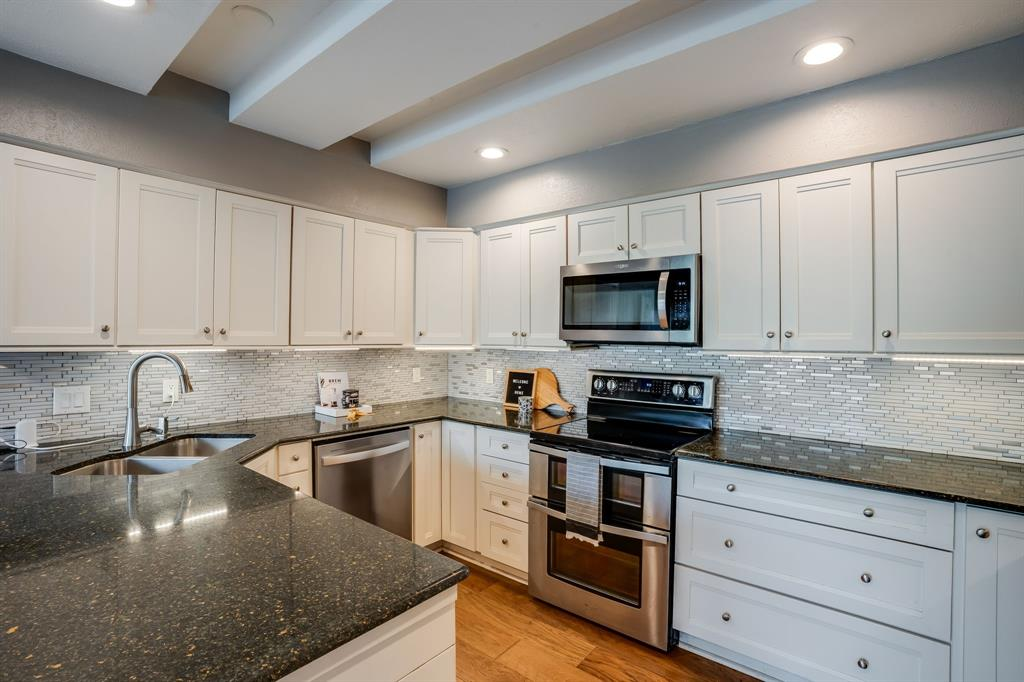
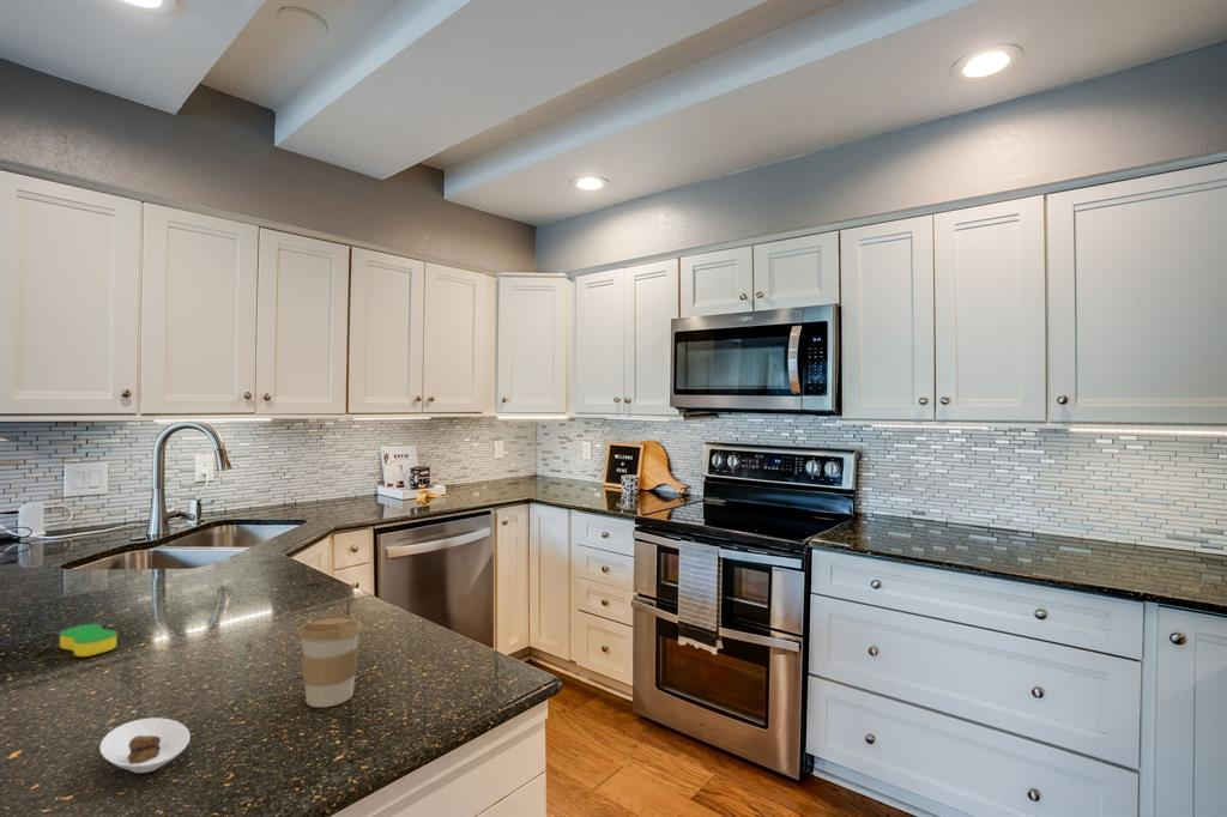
+ sponge (87, 640)
+ coffee cup (330, 656)
+ saucer (145, 748)
